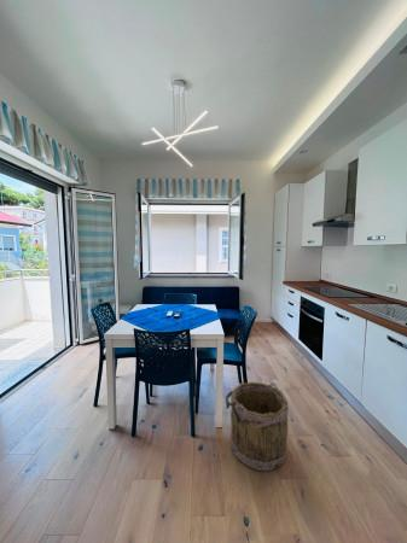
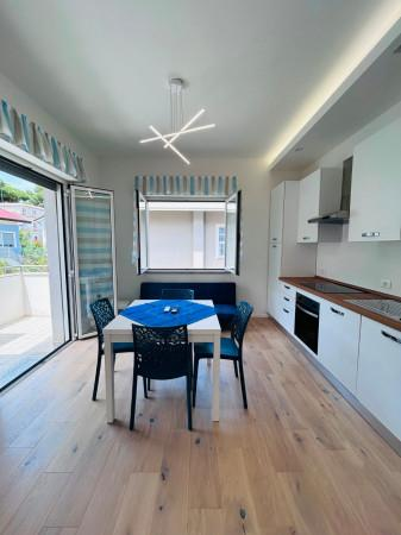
- bucket (254, 419)
